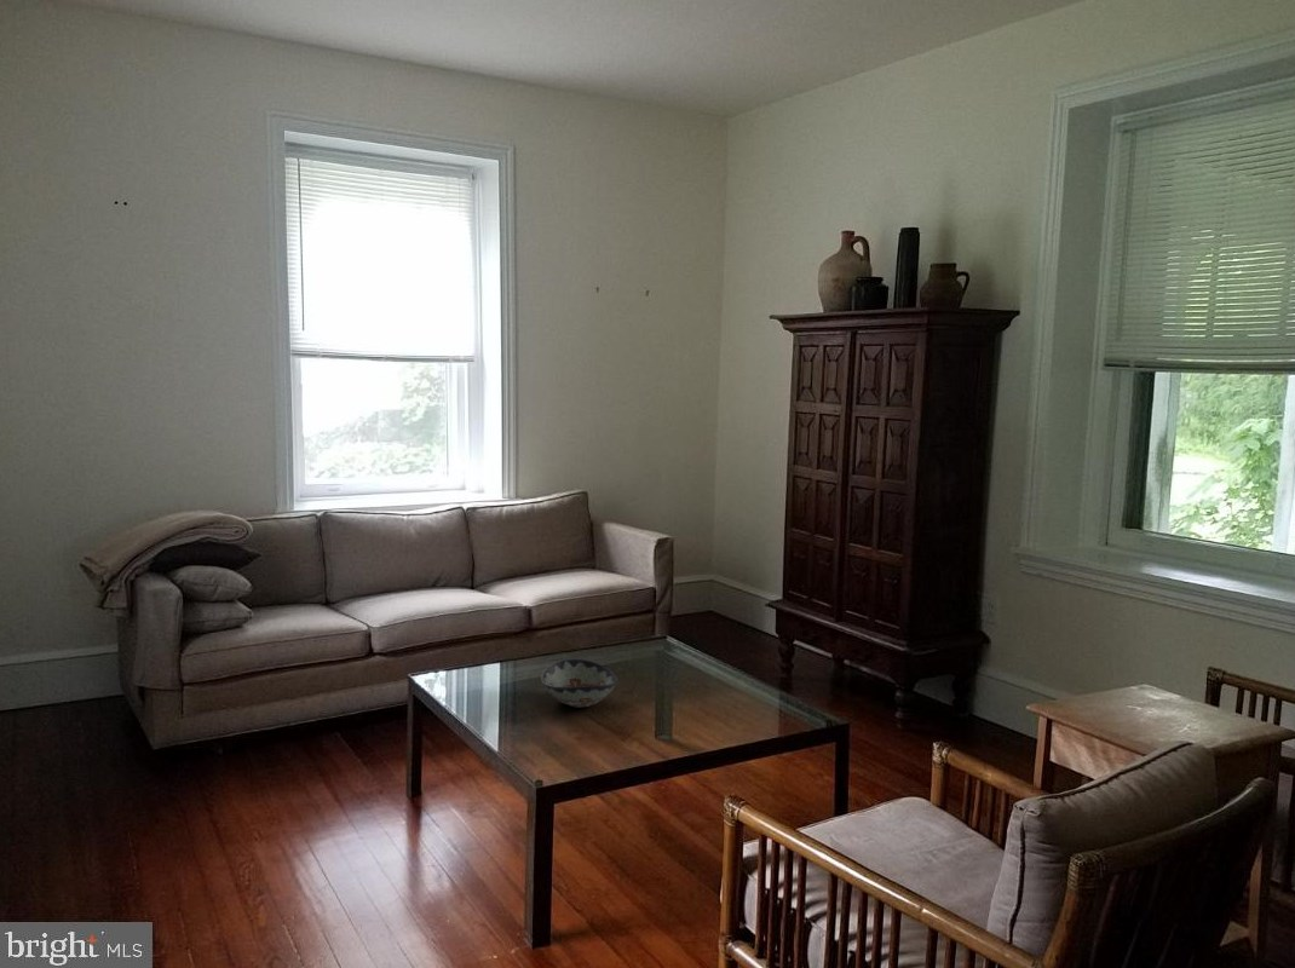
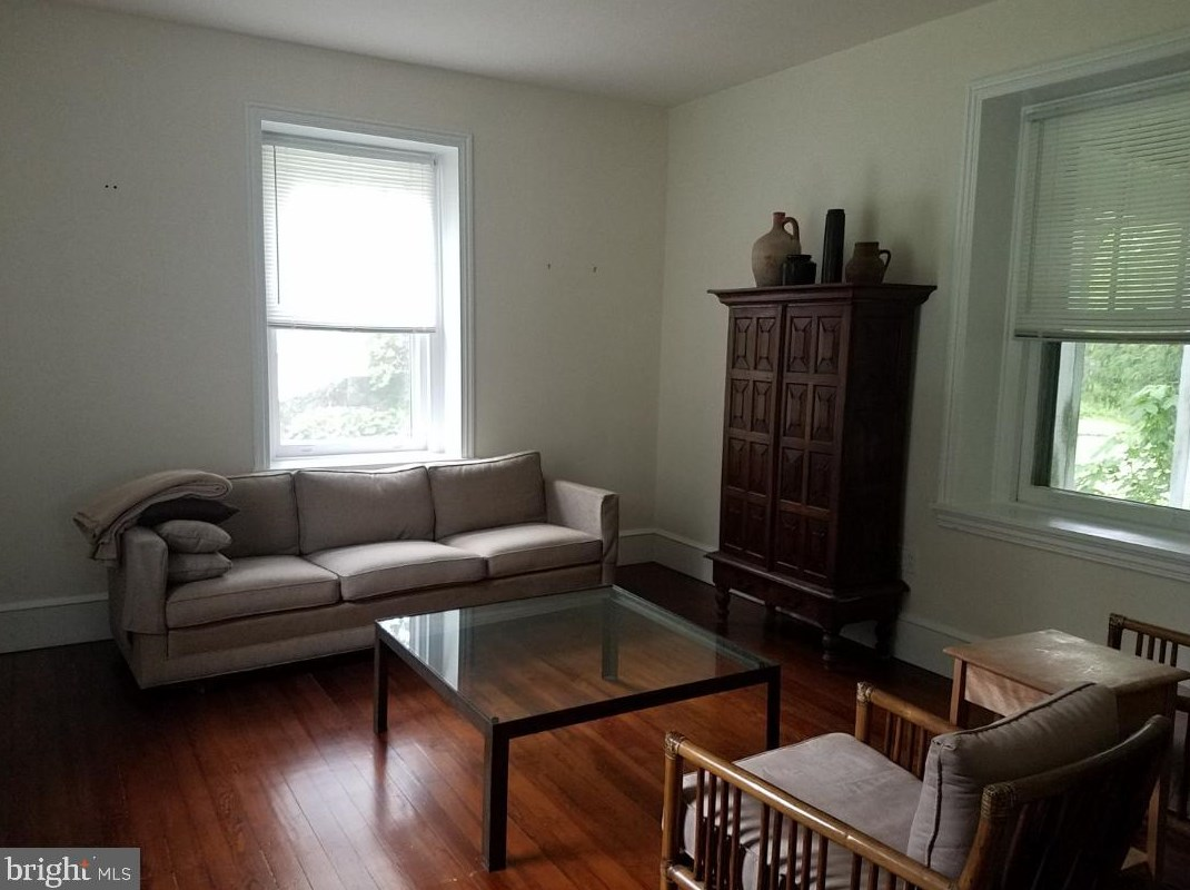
- decorative bowl (579, 686)
